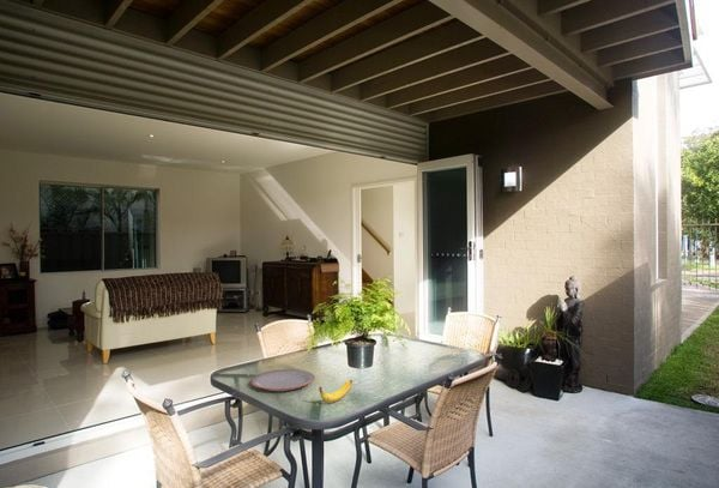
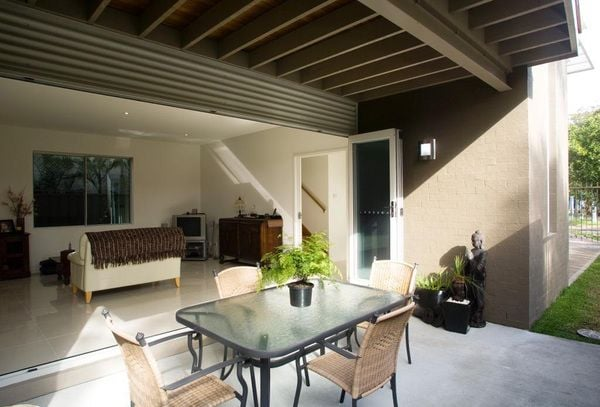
- plate (283, 380)
- banana (336, 391)
